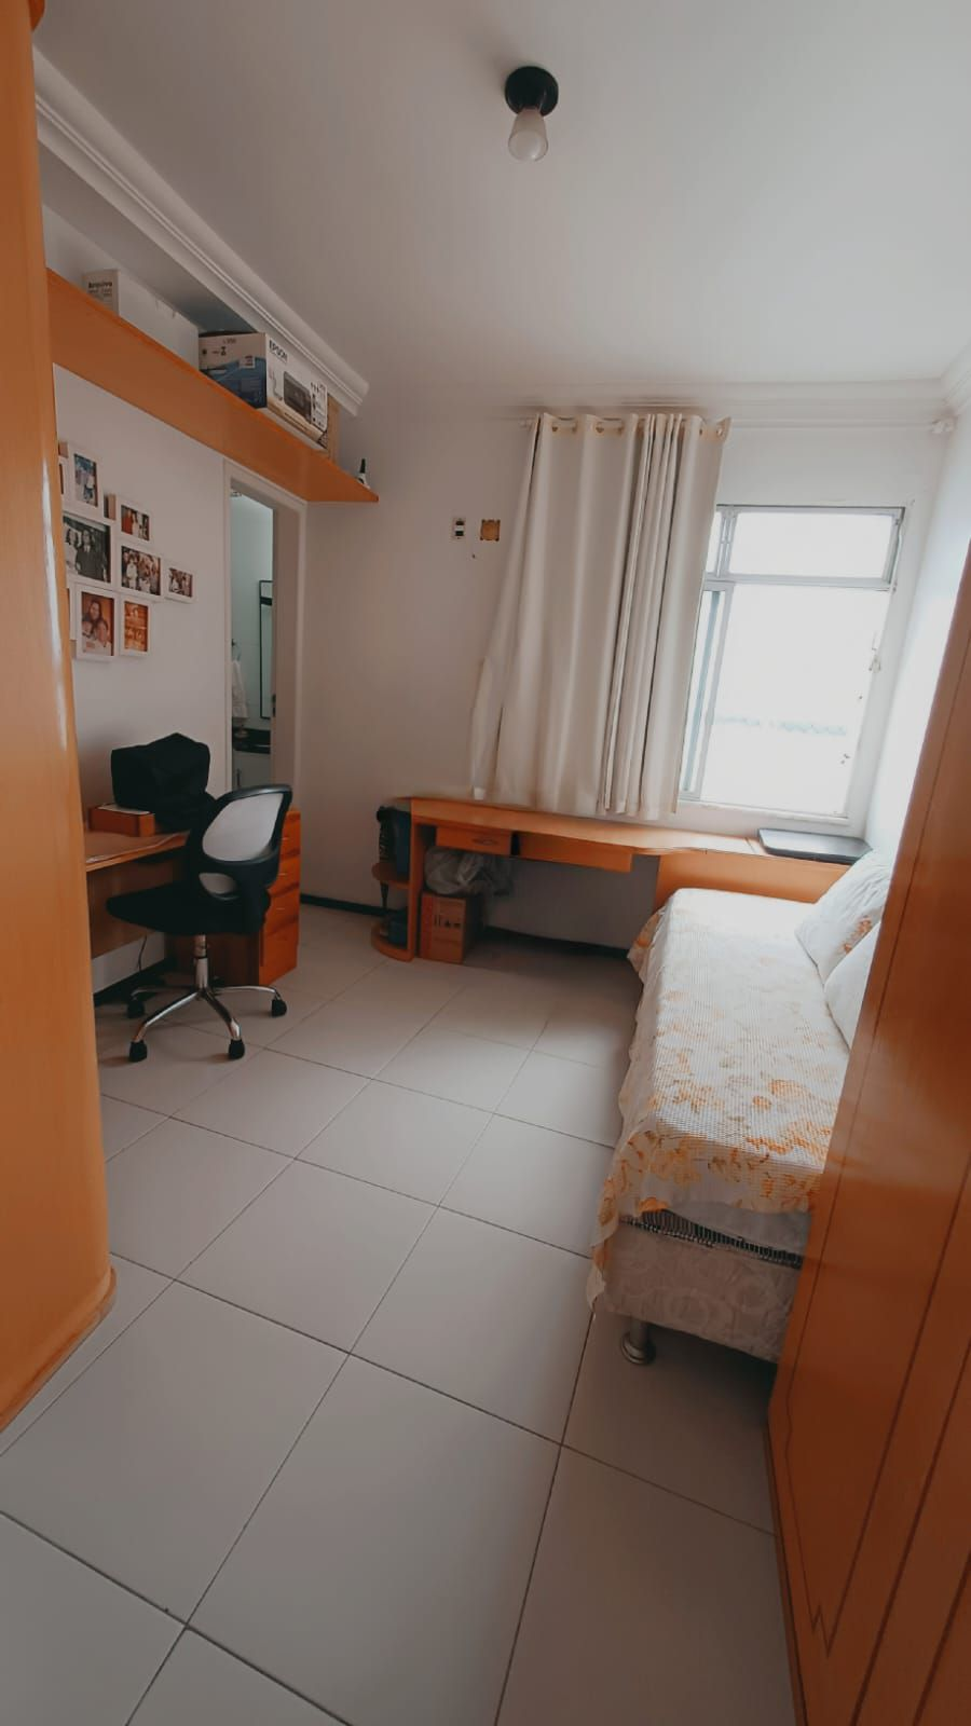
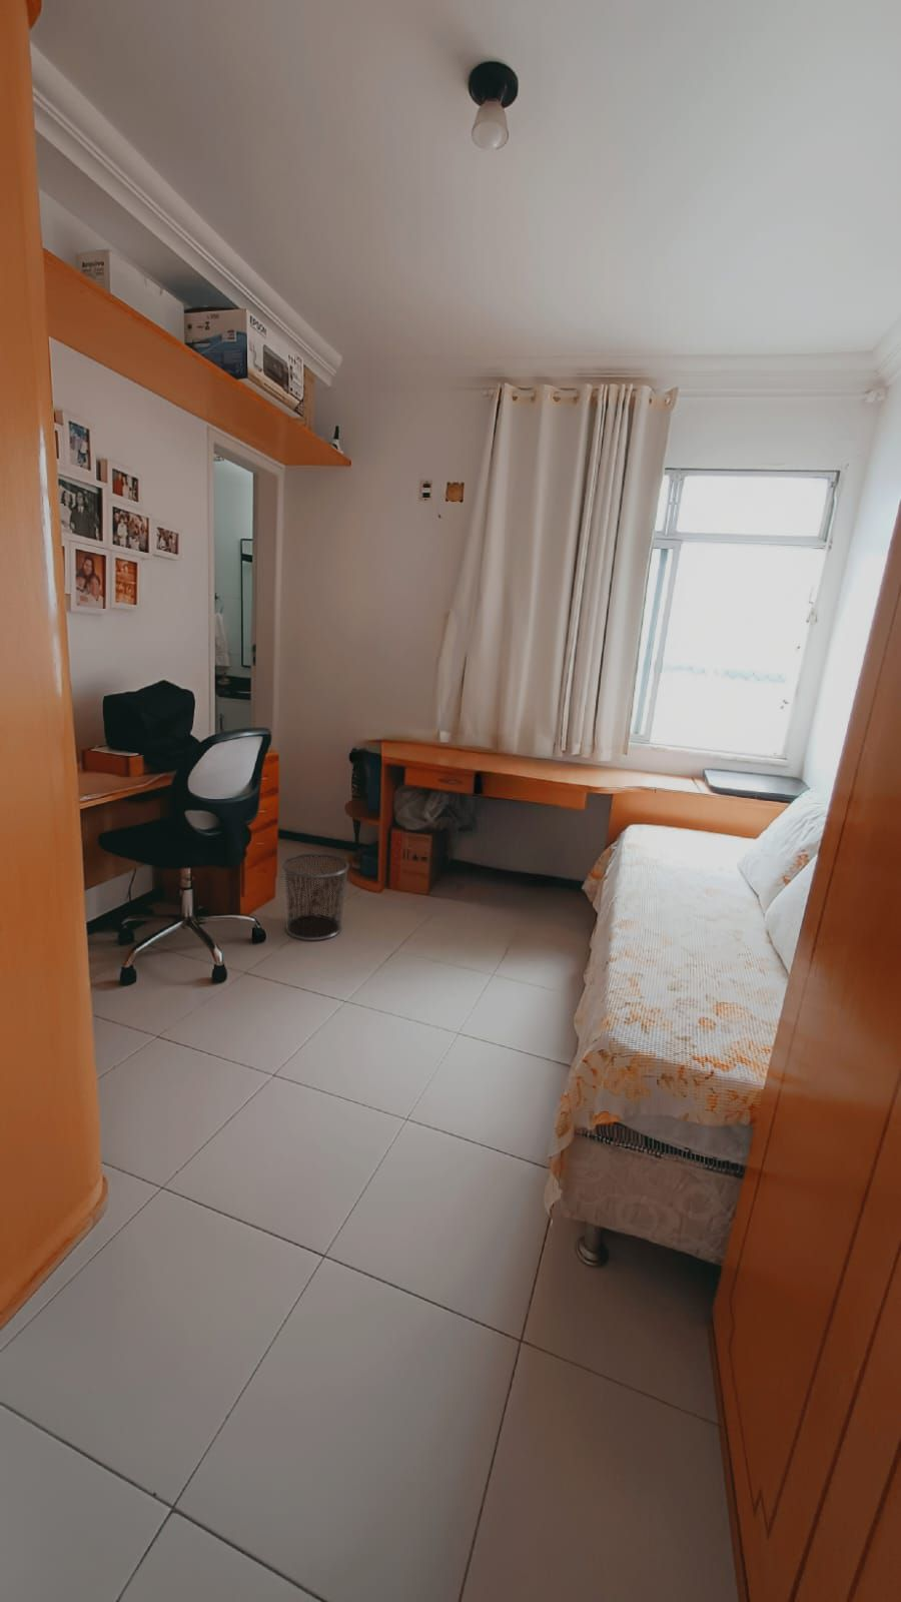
+ waste bin (315, 896)
